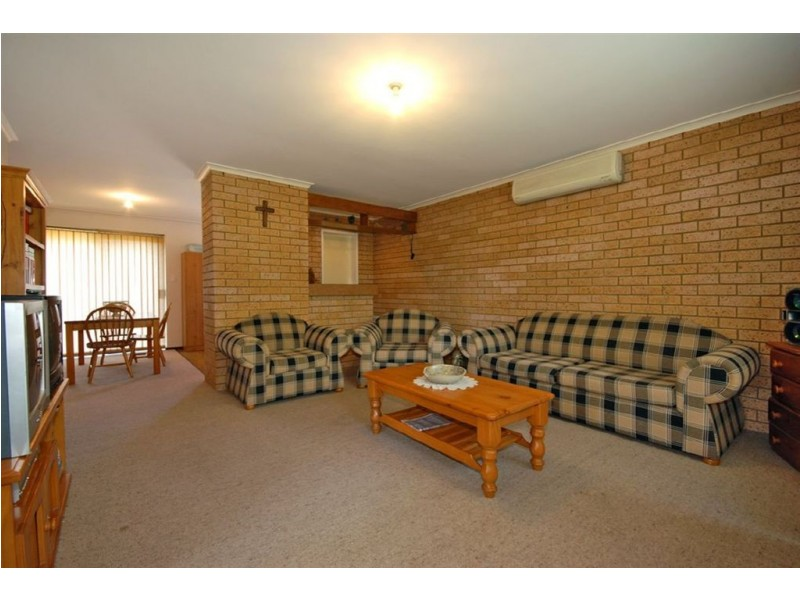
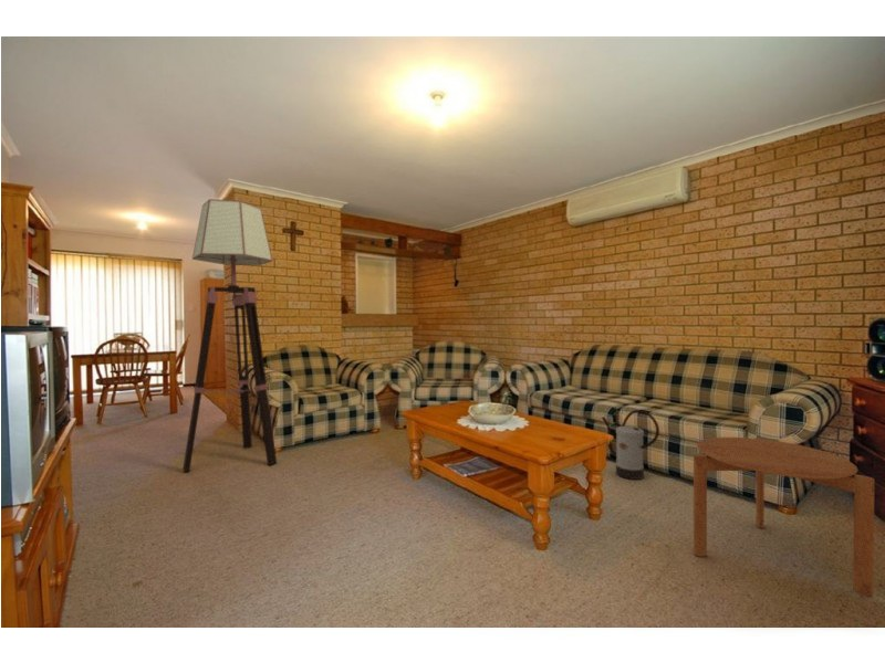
+ floor lamp (236, 333)
+ side table (763, 501)
+ watering can (628, 441)
